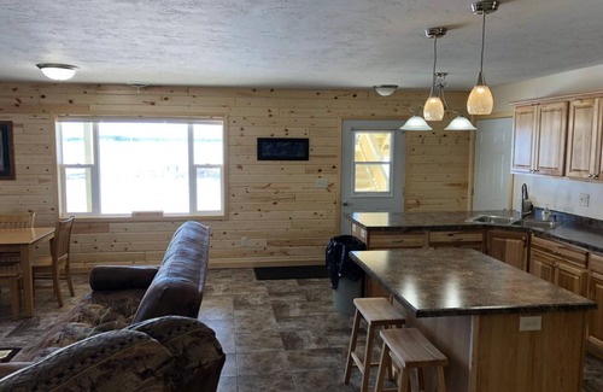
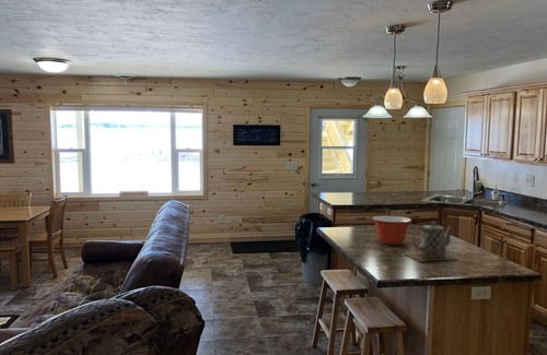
+ mixing bowl (391, 230)
+ teapot (431, 238)
